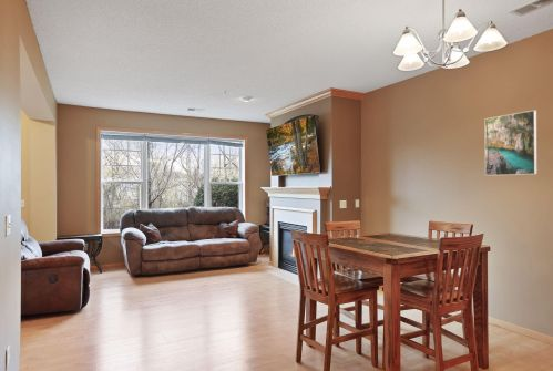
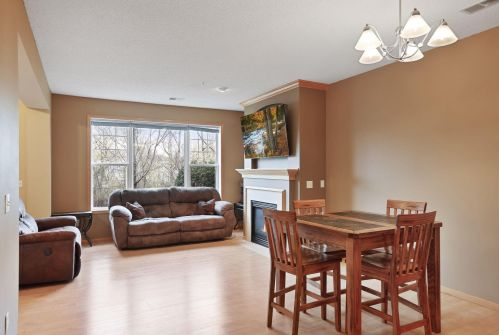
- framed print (509, 144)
